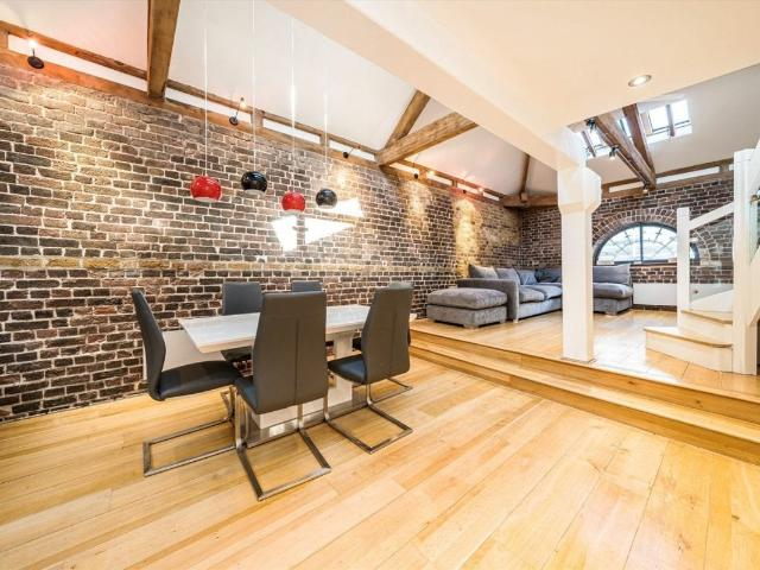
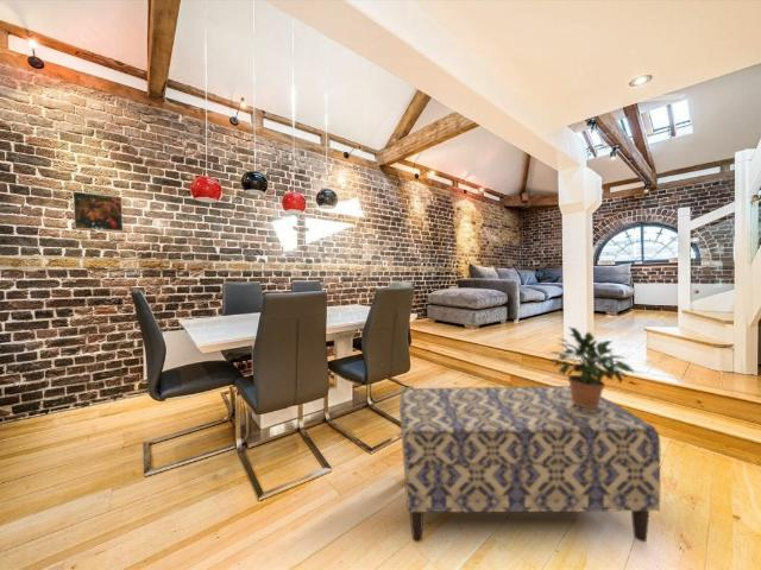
+ potted plant (589, 368)
+ bench (508, 454)
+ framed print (99, 211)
